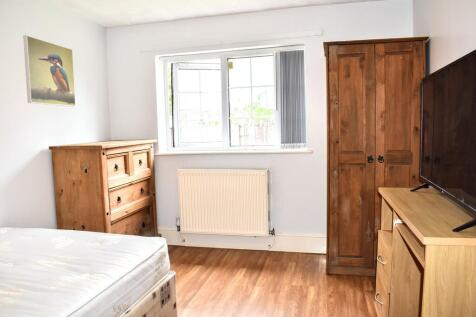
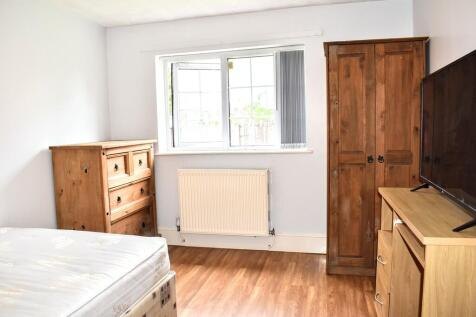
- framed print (51, 74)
